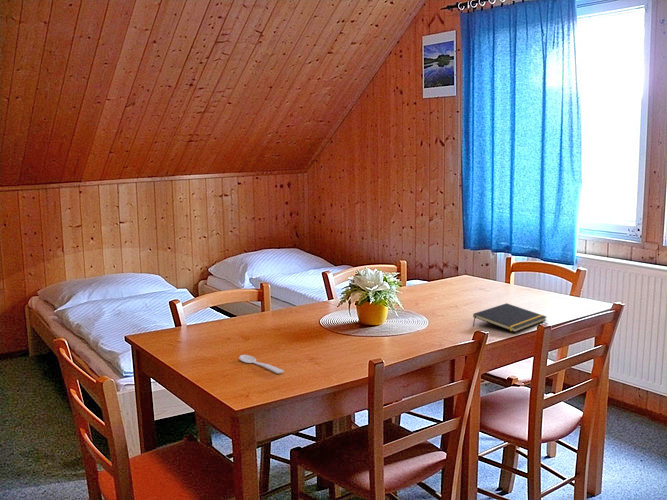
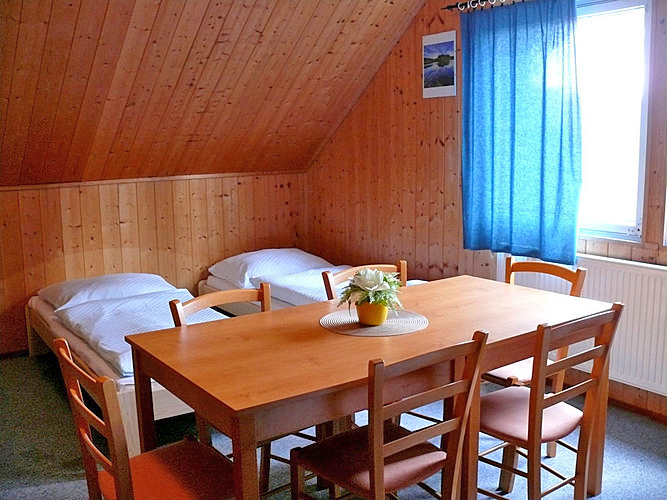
- notepad (510, 316)
- spoon (261, 363)
